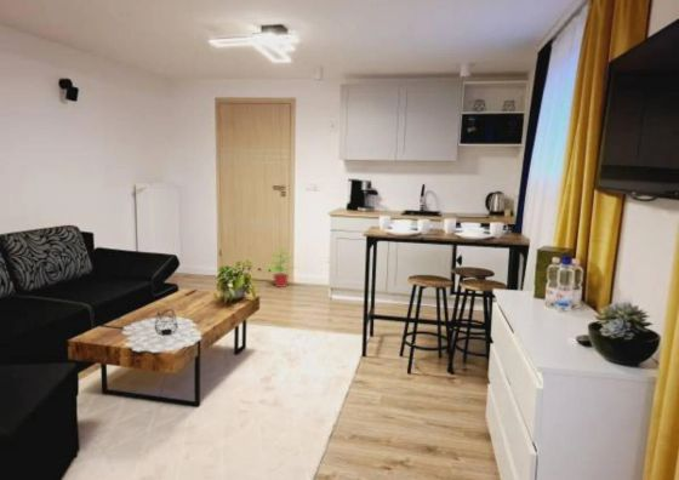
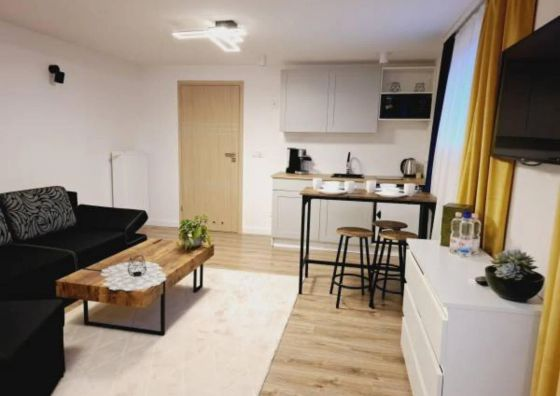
- potted plant (281, 267)
